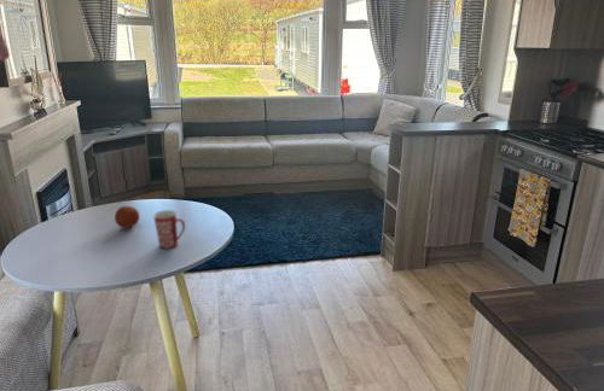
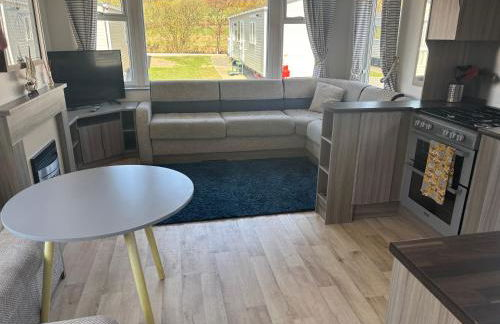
- fruit (127, 216)
- mug (170, 229)
